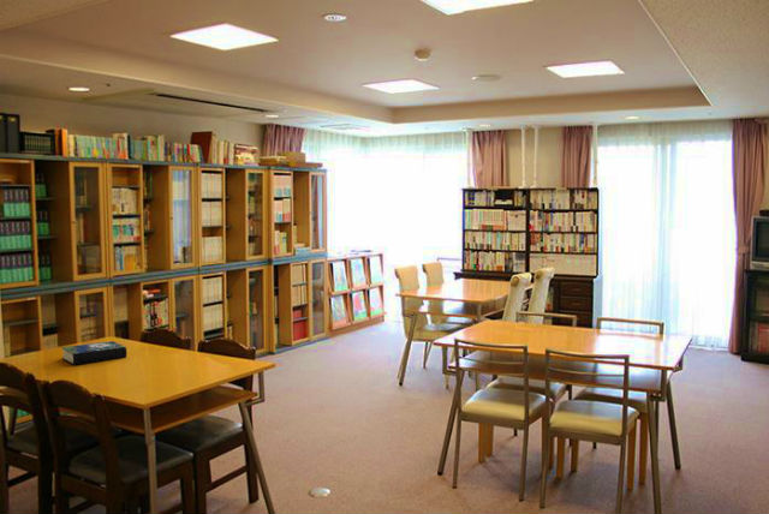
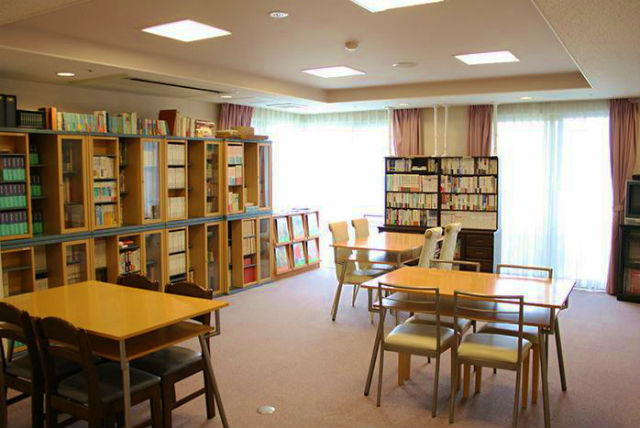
- book (94, 352)
